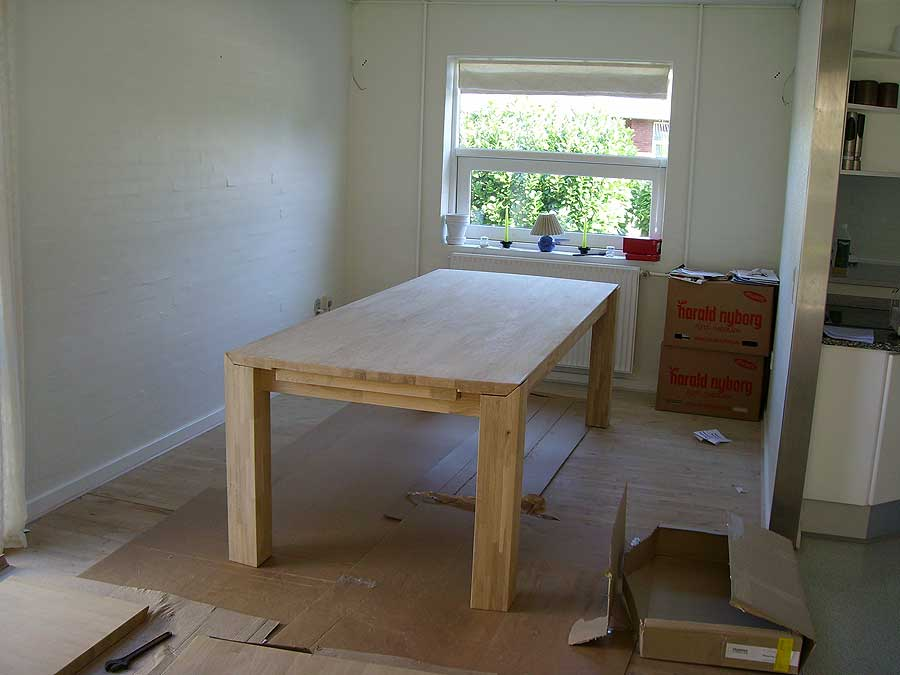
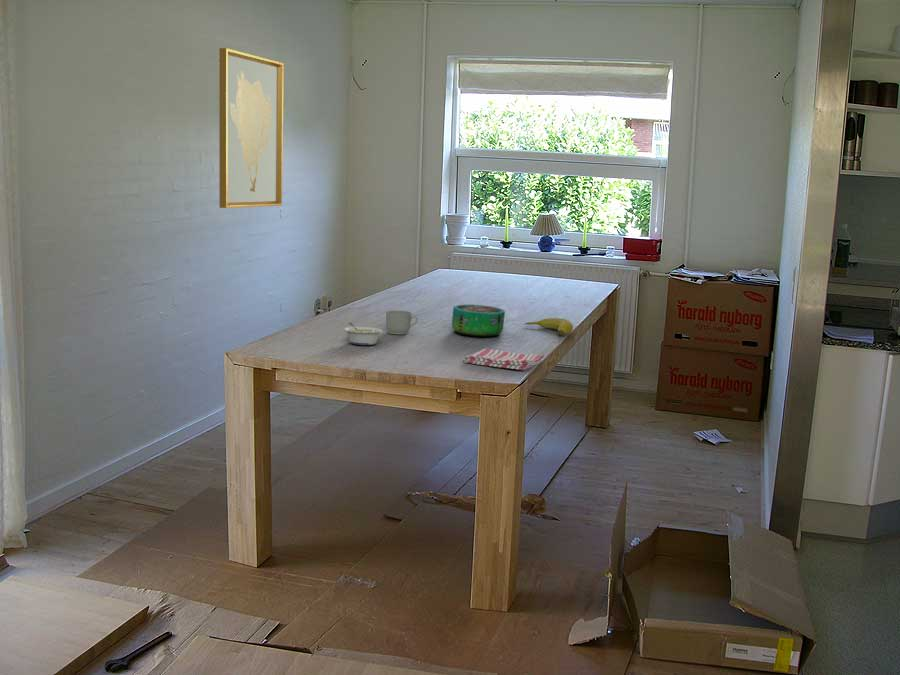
+ fruit (547, 325)
+ mug (401, 322)
+ legume (361, 334)
+ dish towel (503, 357)
+ decorative bowl (478, 320)
+ wall art (252, 132)
